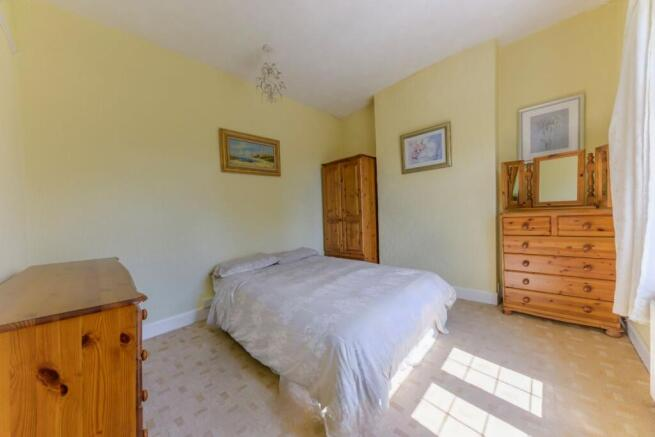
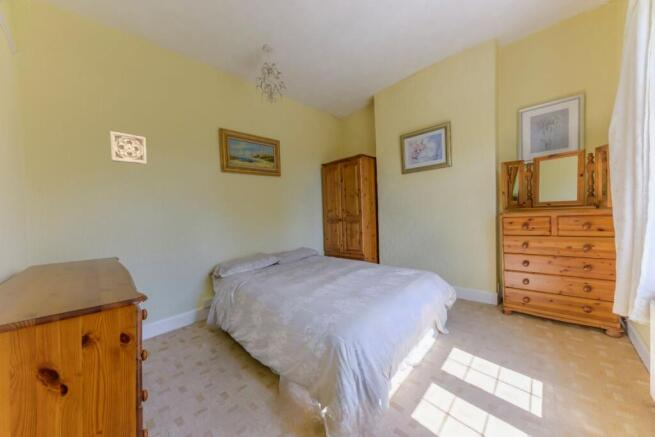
+ wall ornament (128, 148)
